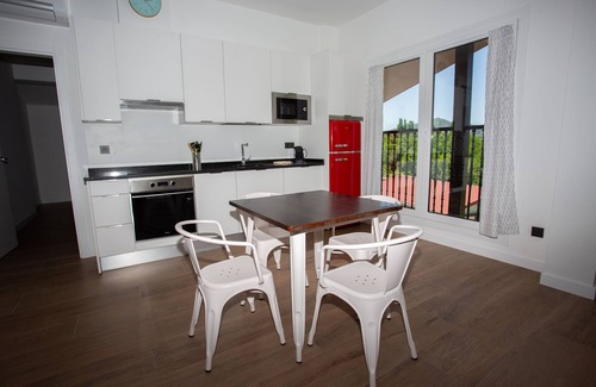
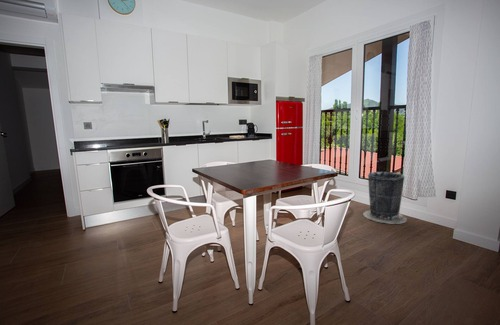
+ trash can (385, 195)
